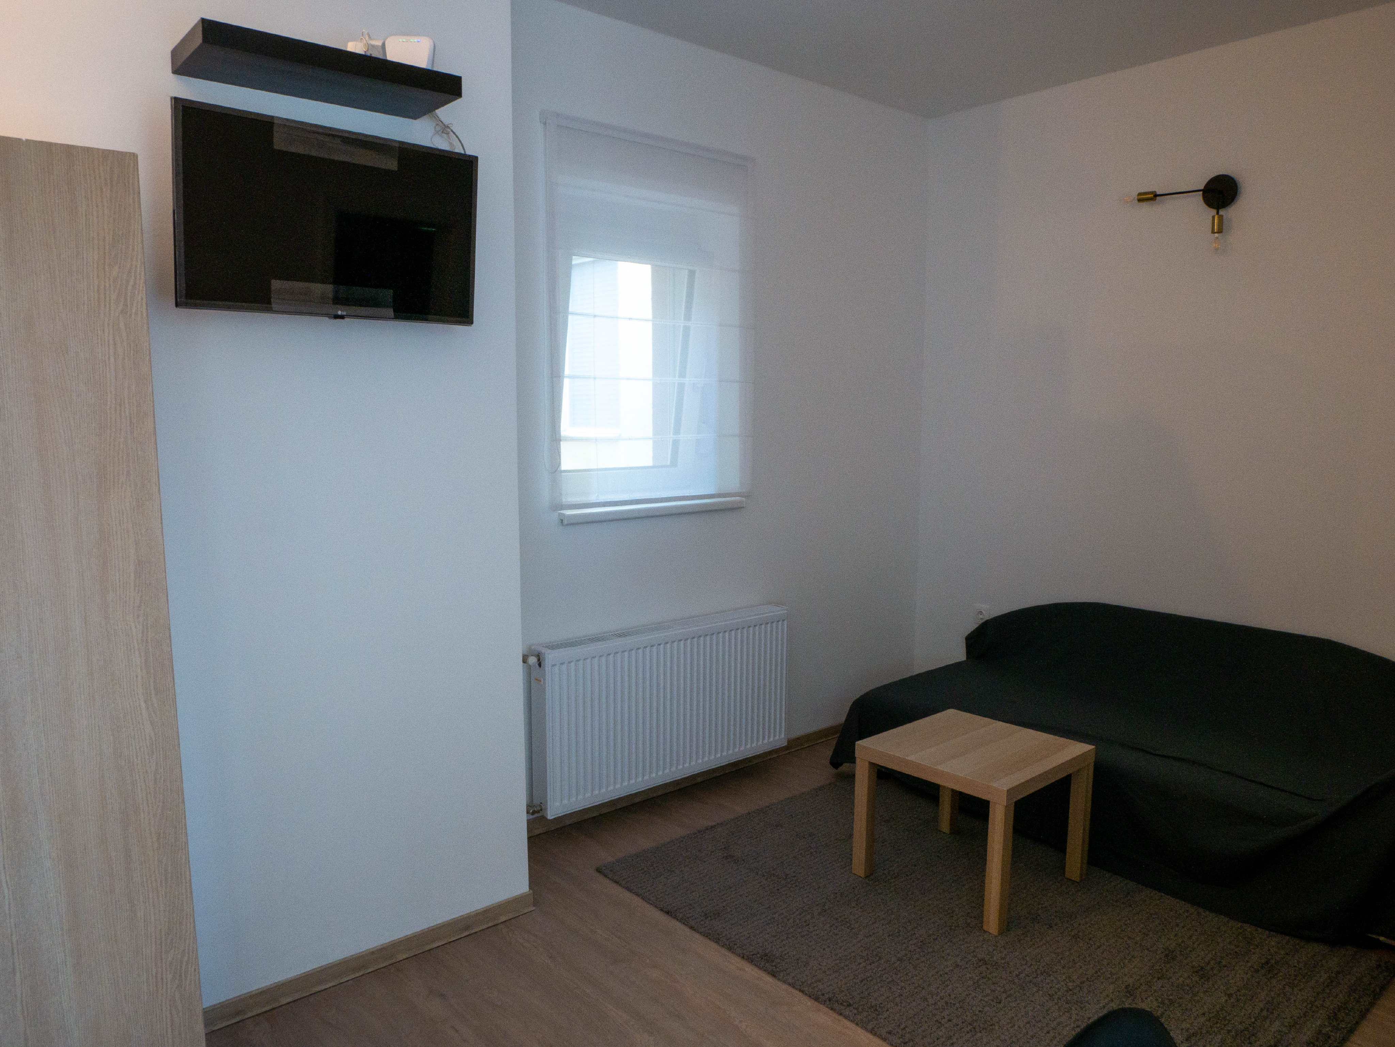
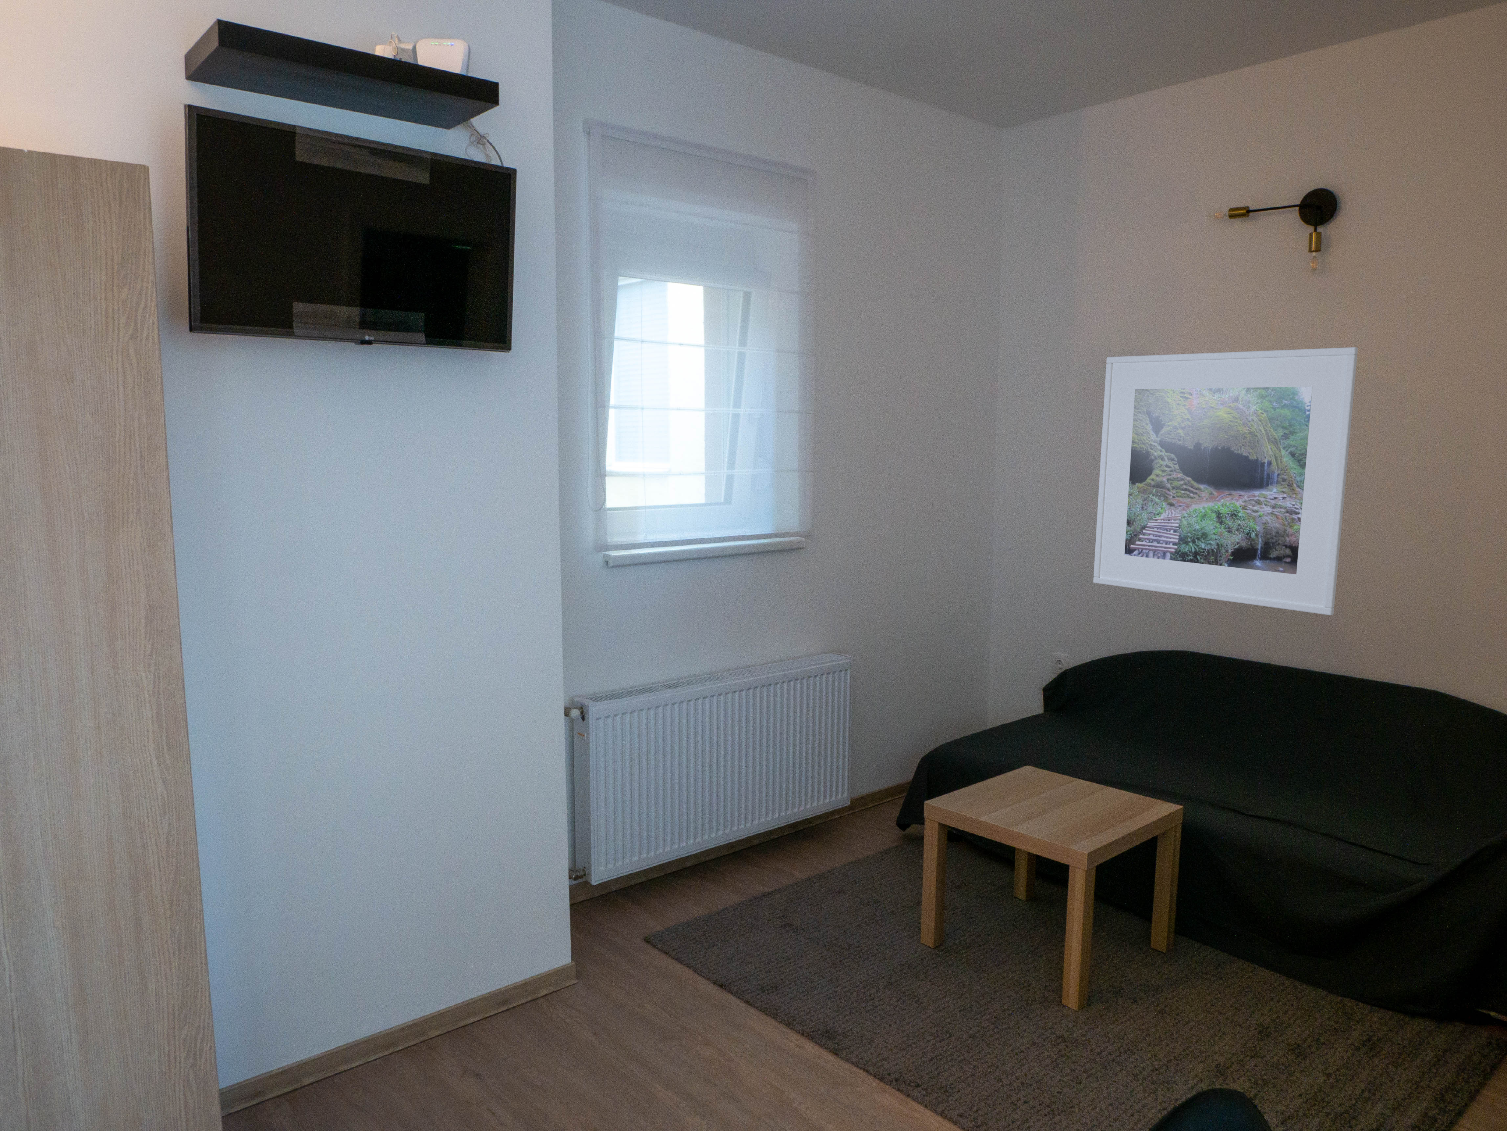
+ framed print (1212, 476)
